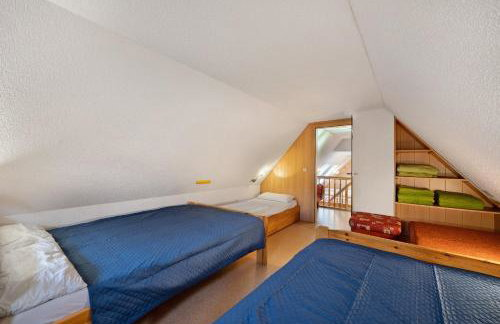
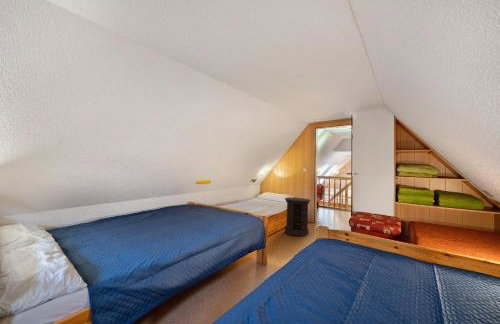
+ side table (297, 215)
